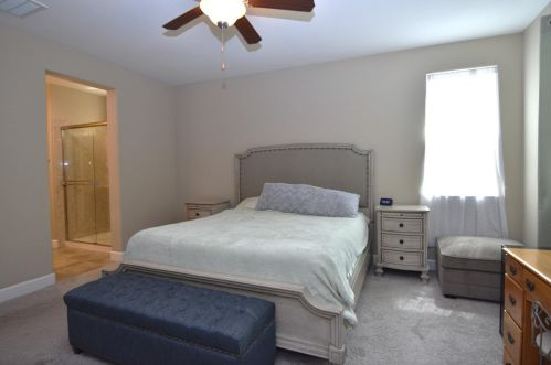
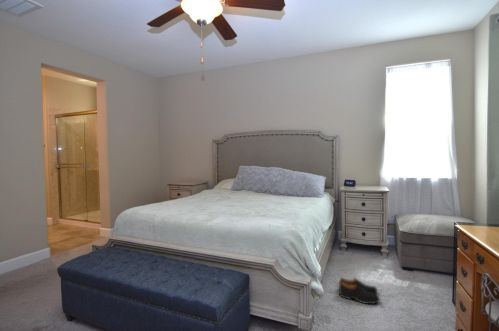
+ shoes (358, 288)
